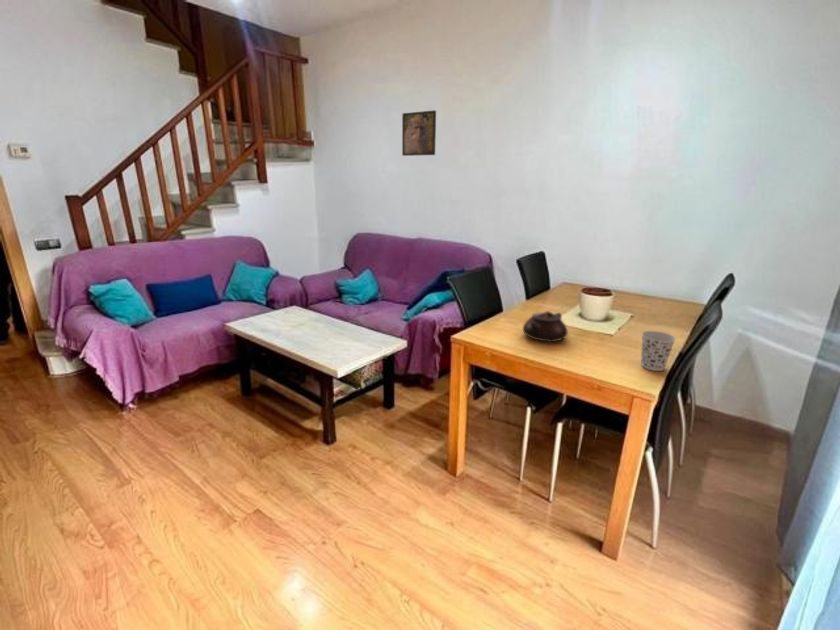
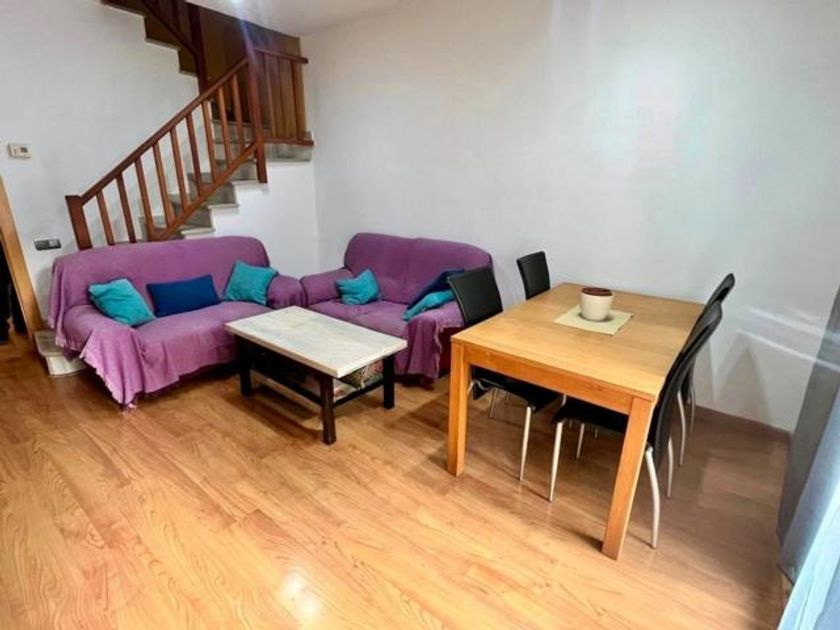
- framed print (418, 134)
- teapot (546, 324)
- cup (655, 351)
